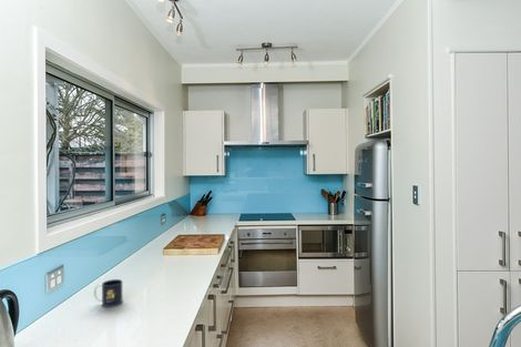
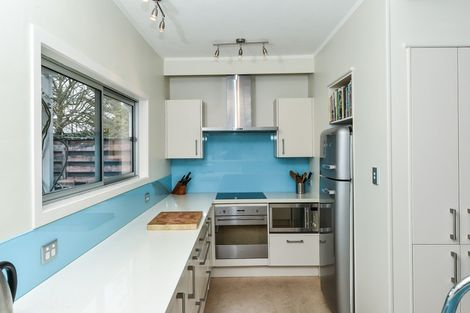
- mug (108, 293)
